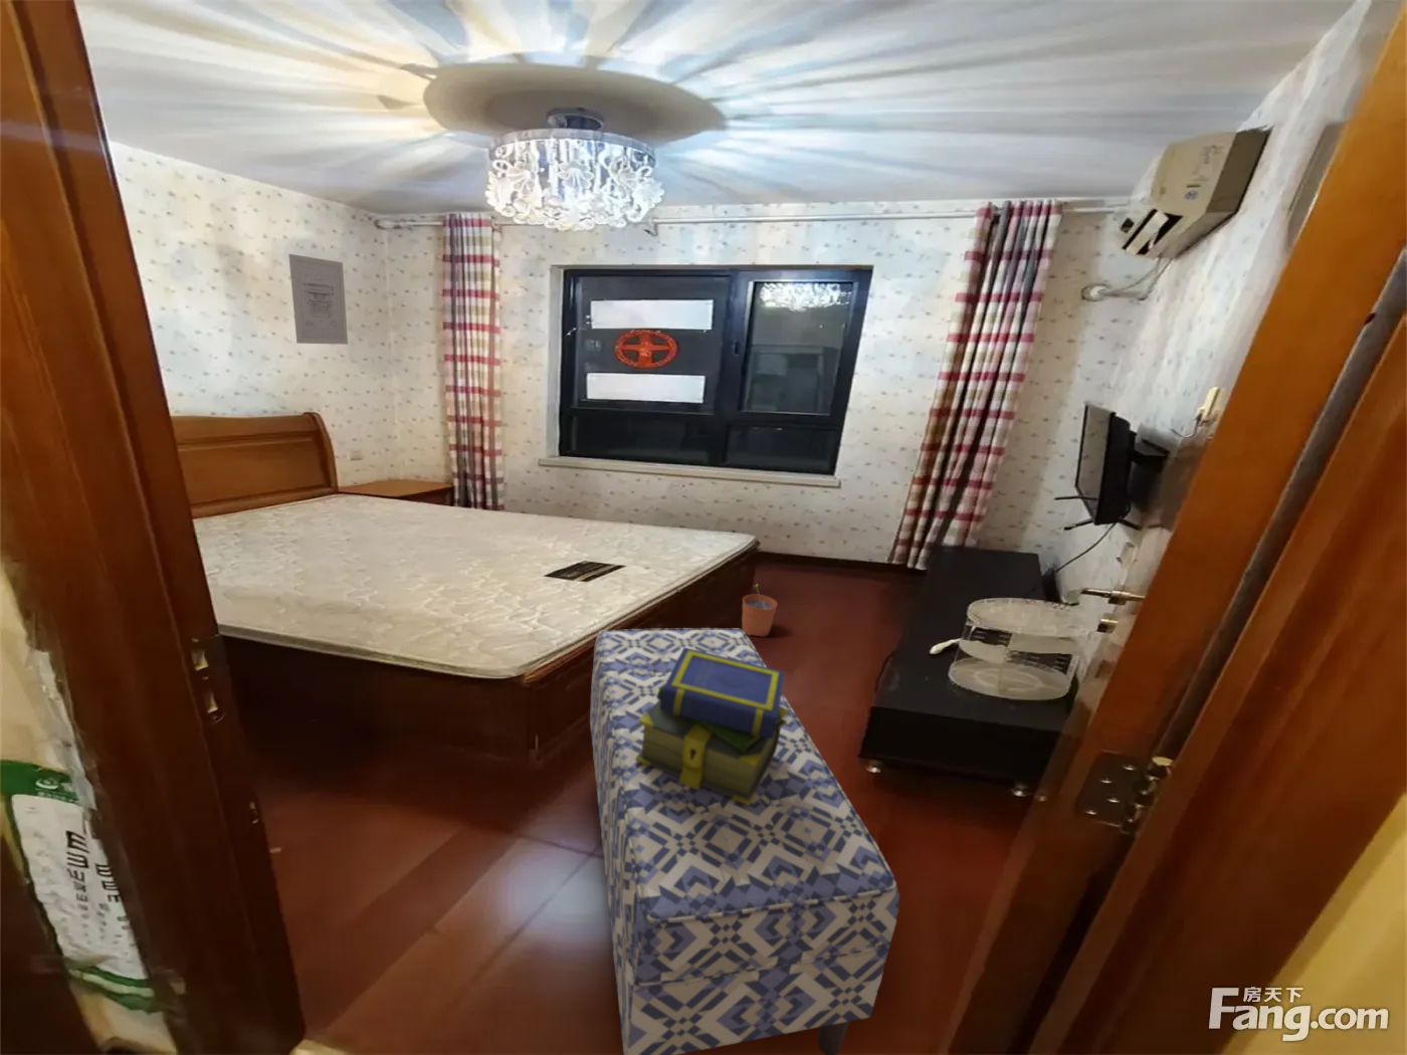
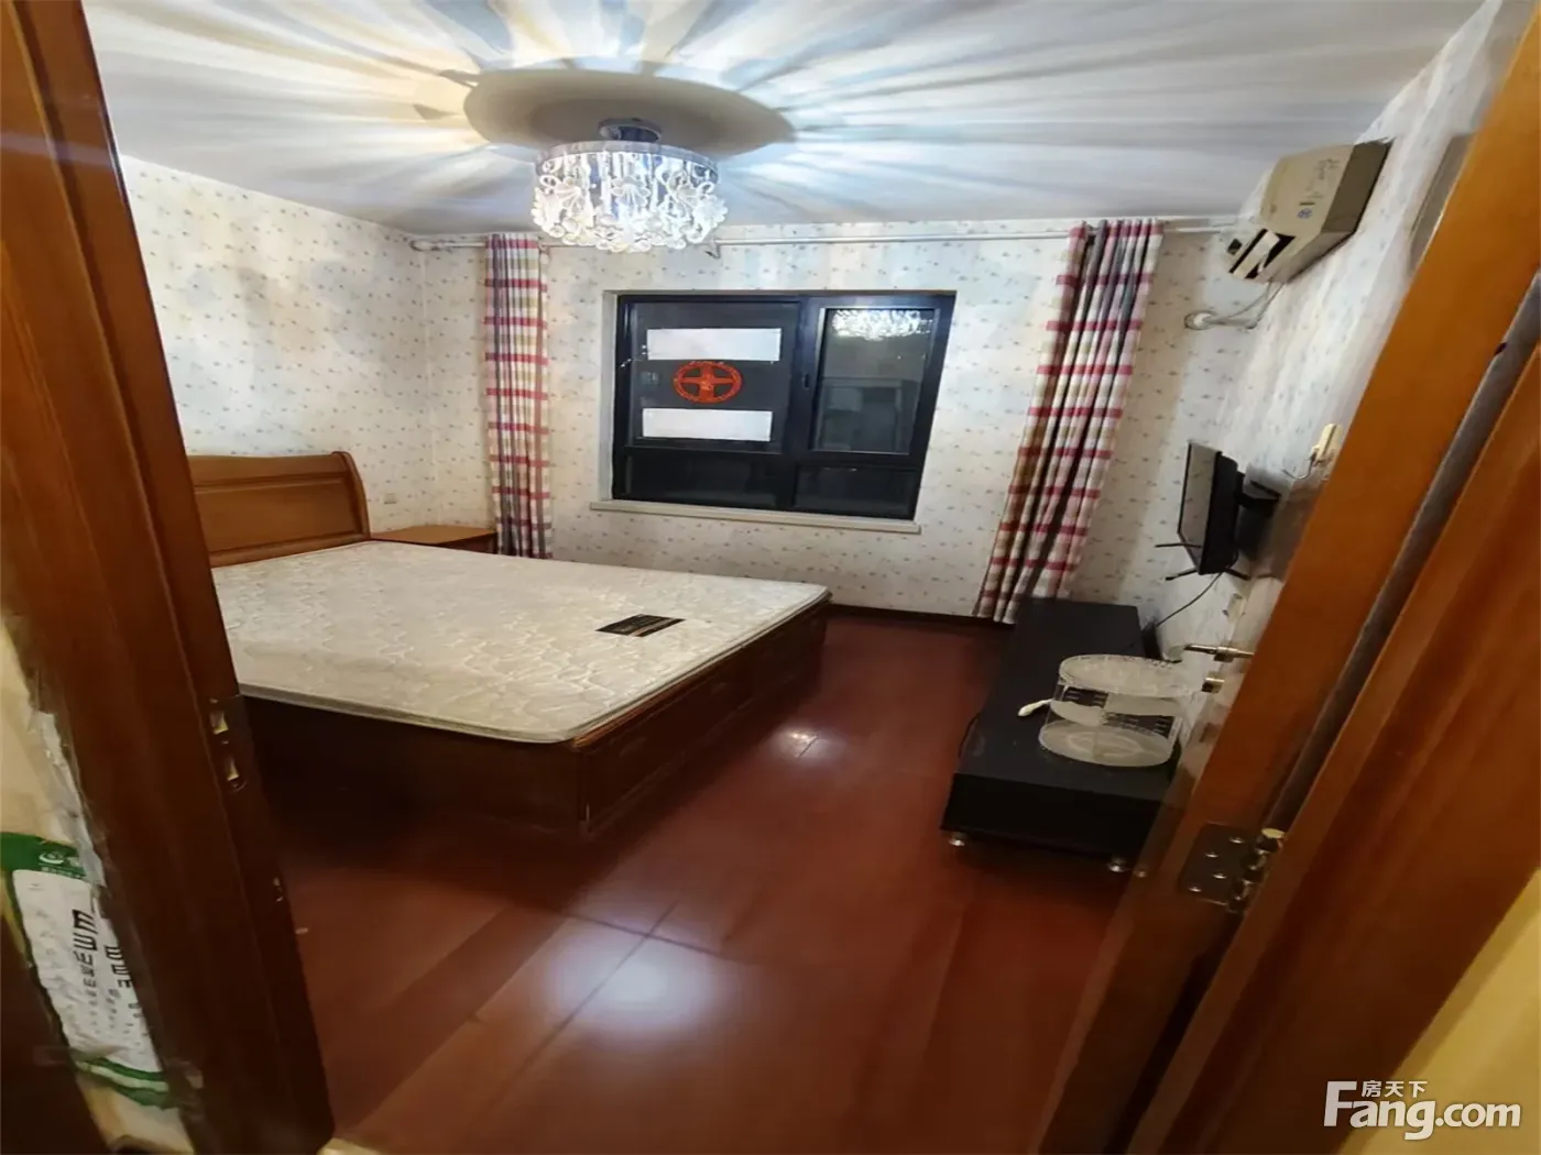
- plant pot (759, 608)
- bench (698, 803)
- stack of books (719, 716)
- wall art (319, 301)
